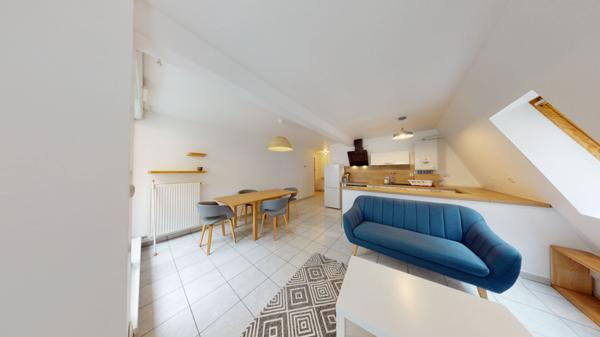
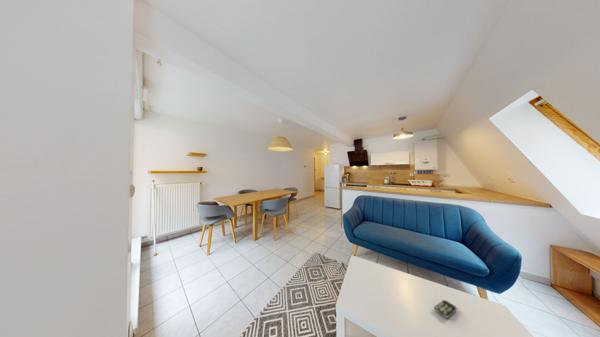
+ remote control (445, 308)
